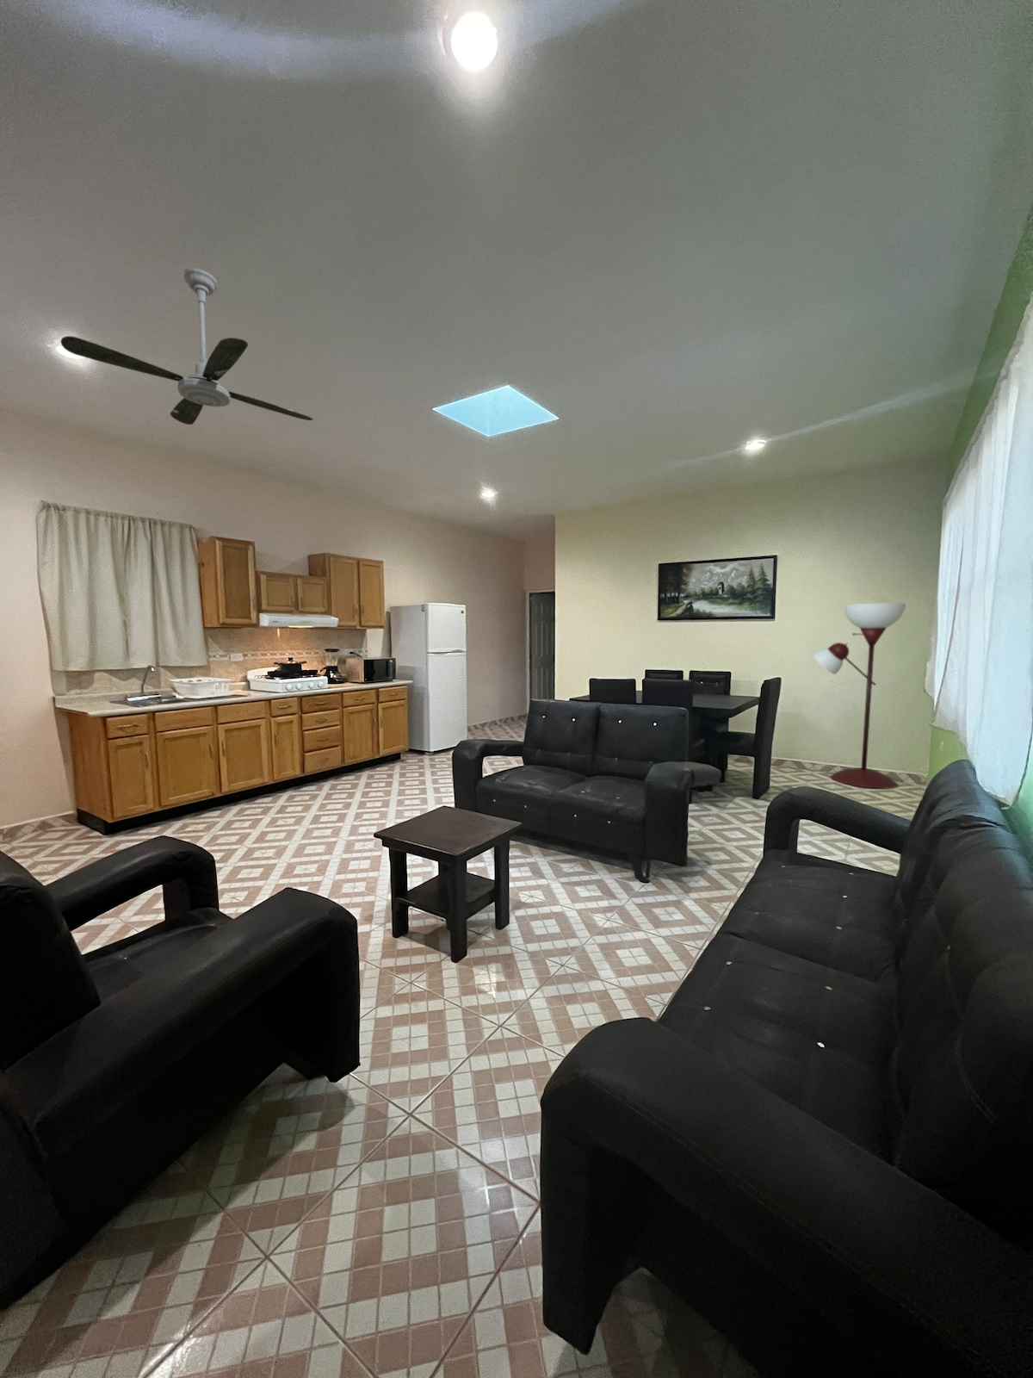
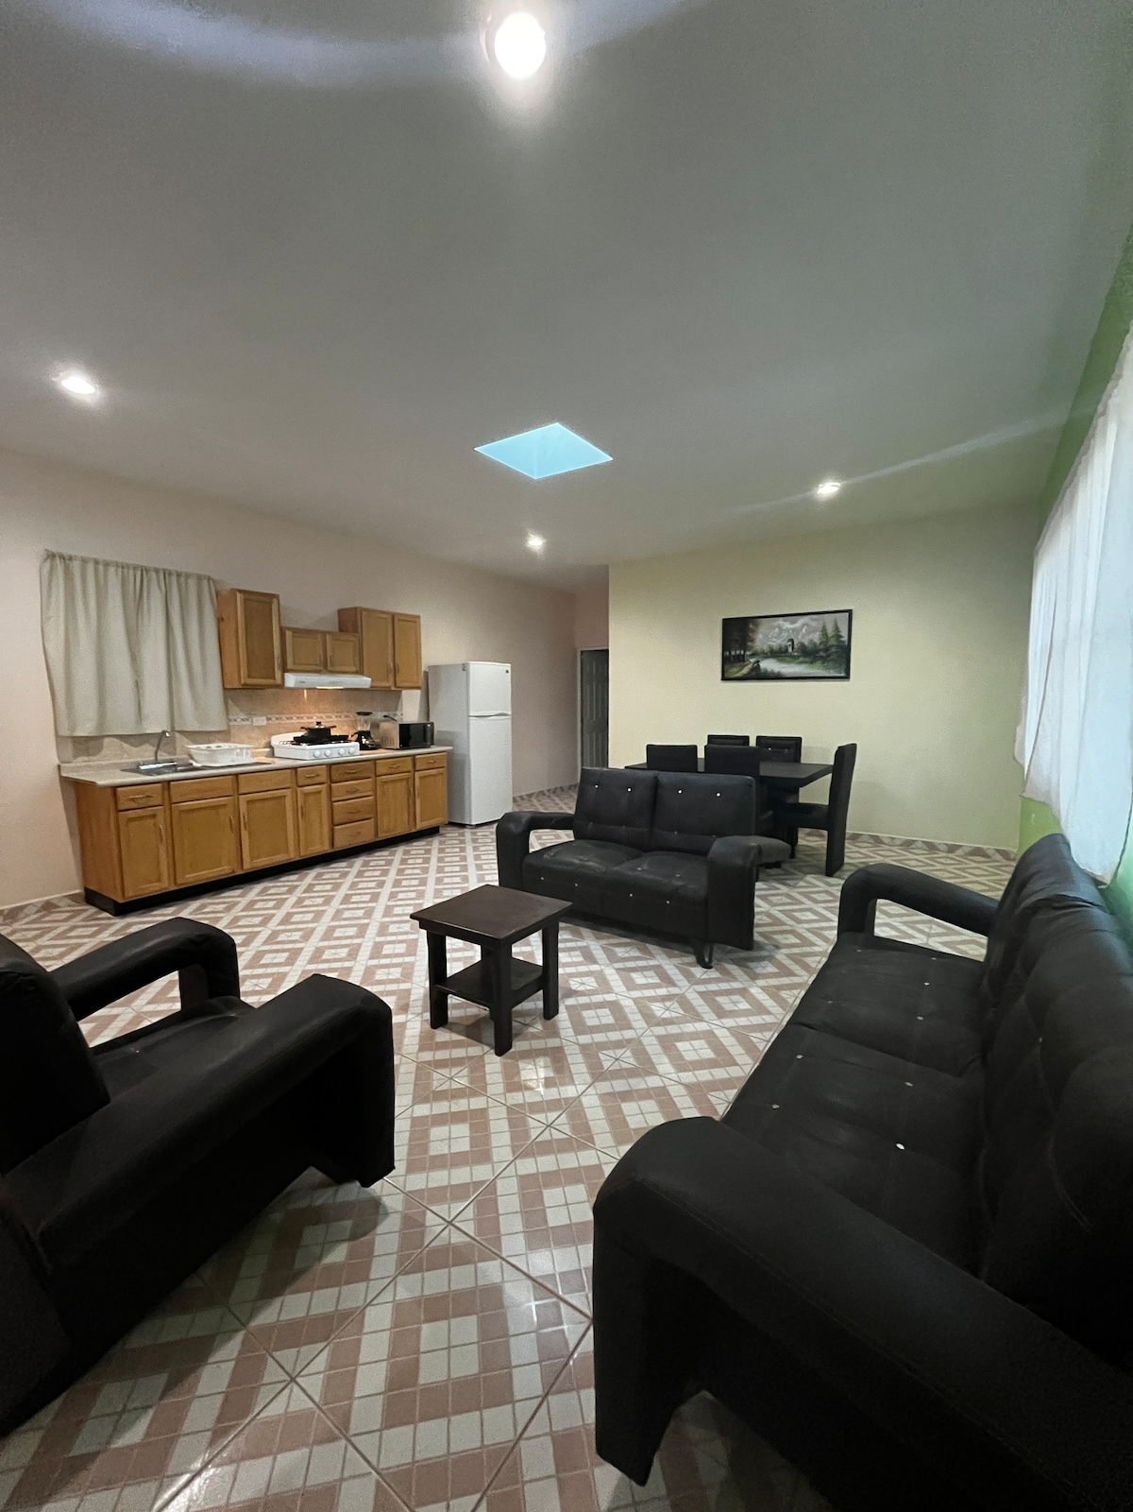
- ceiling fan (202, 336)
- floor lamp (866, 693)
